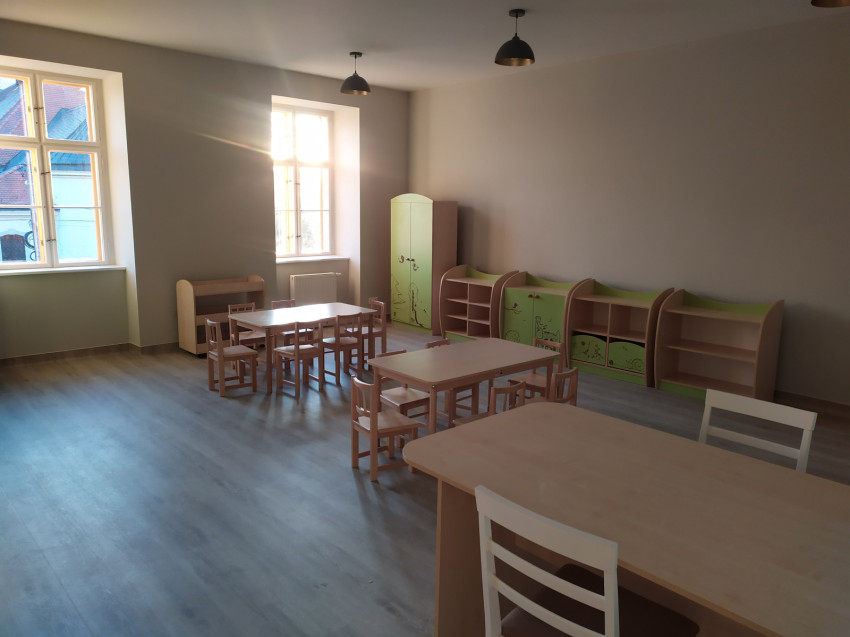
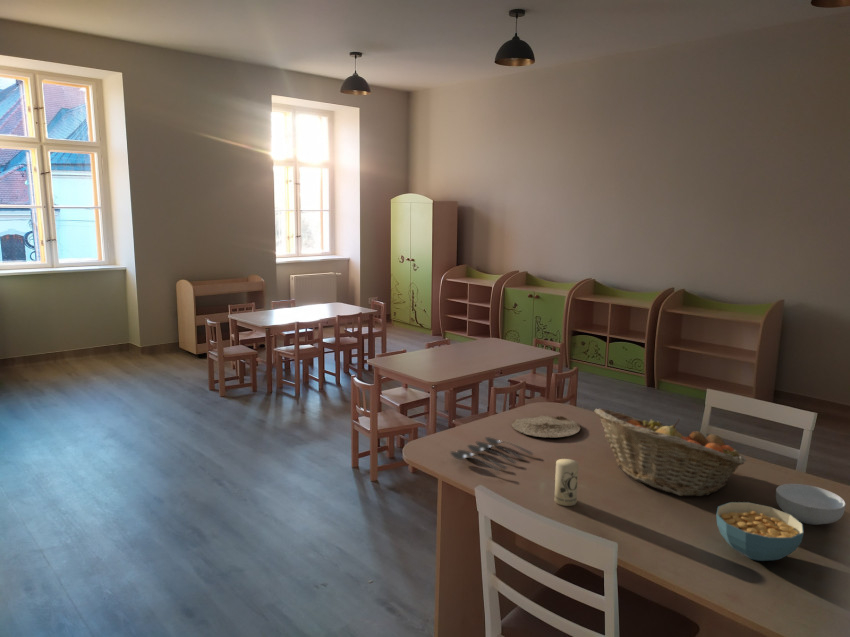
+ plate (545, 424)
+ candle (566, 482)
+ fruit basket (664, 445)
+ cereal bowl (757, 537)
+ spoon (491, 451)
+ cereal bowl (808, 506)
